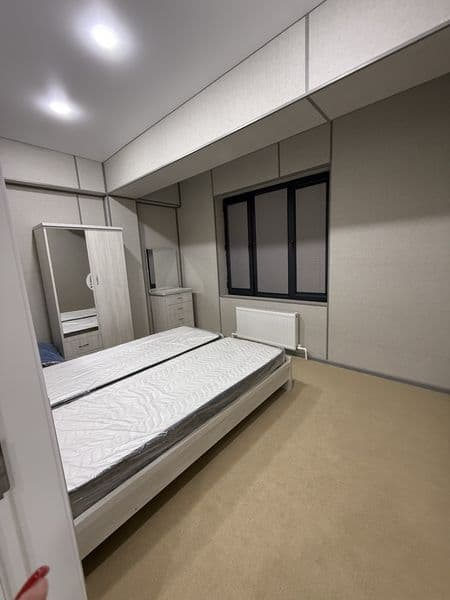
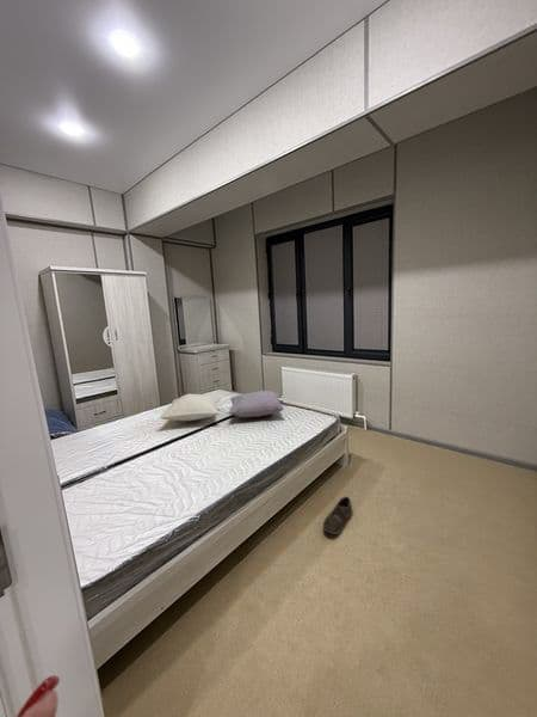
+ pillow (255, 403)
+ cushion (193, 406)
+ shoe (338, 514)
